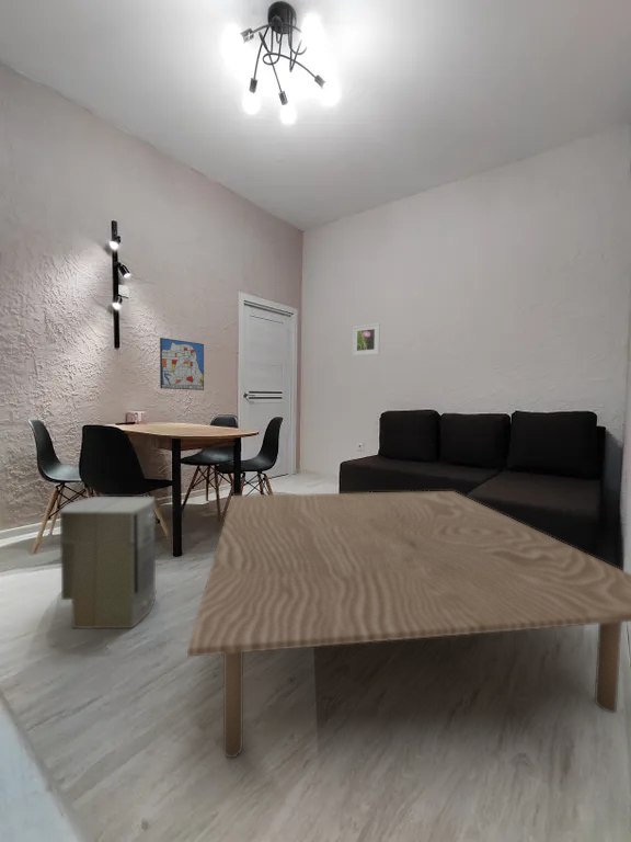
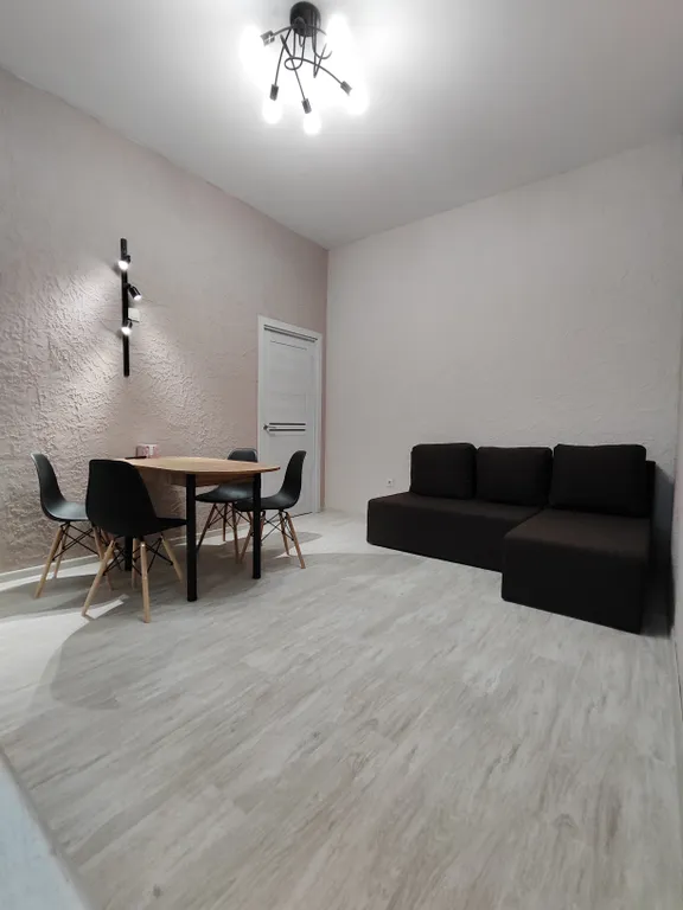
- coffee table (382, 577)
- wall art (183, 365)
- air purifier (111, 558)
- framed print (366, 340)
